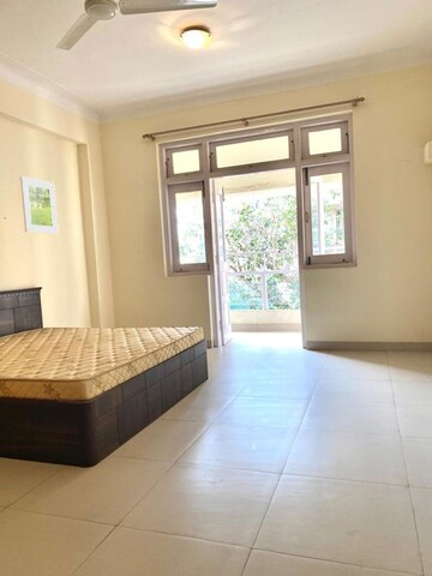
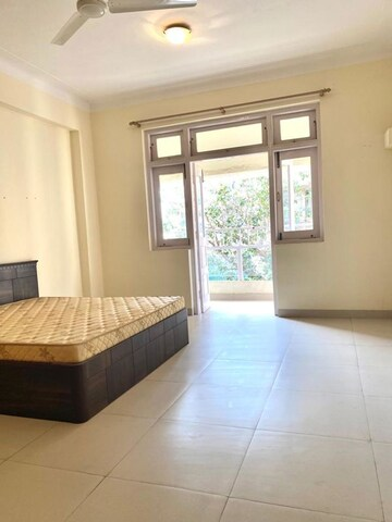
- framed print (40, 206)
